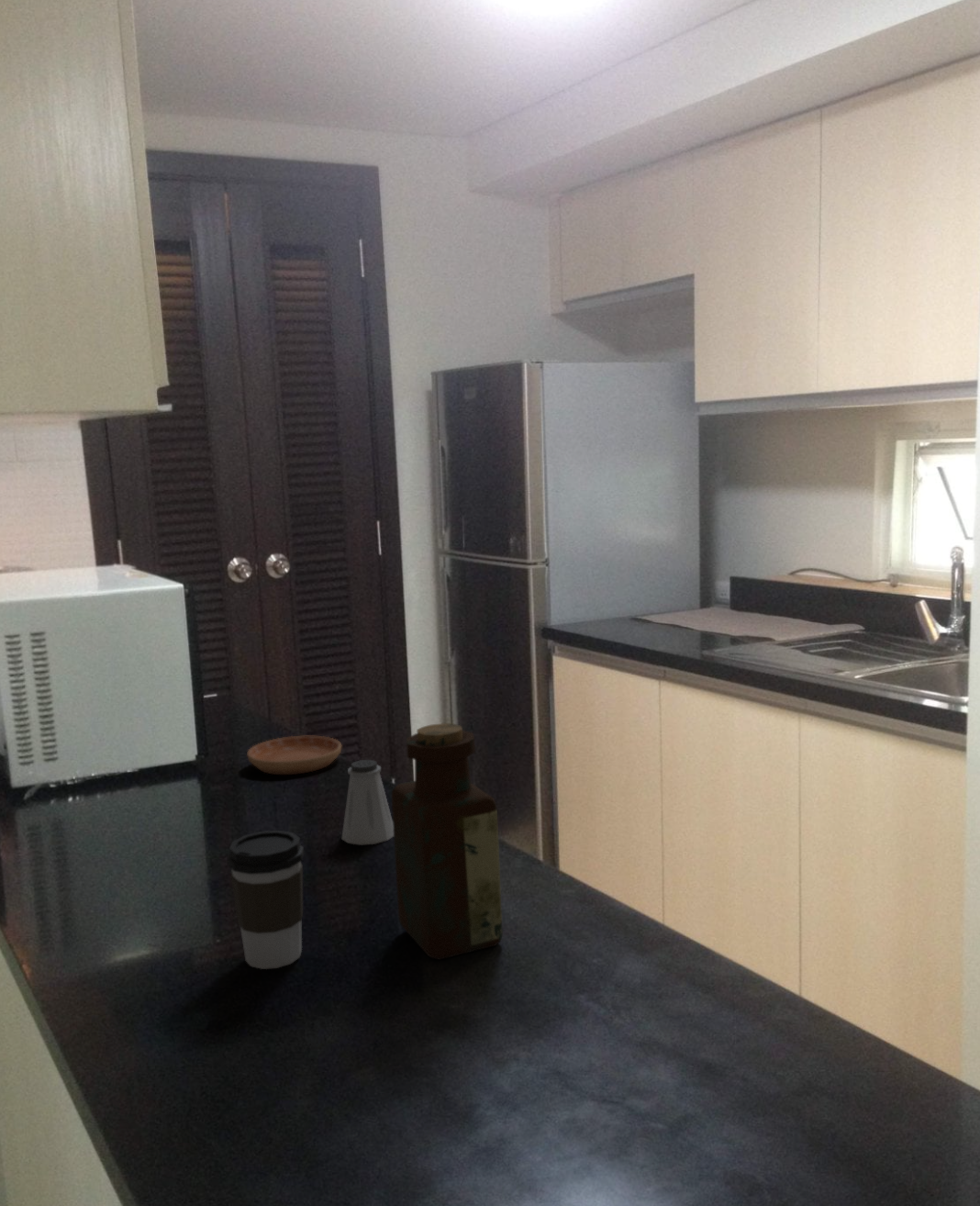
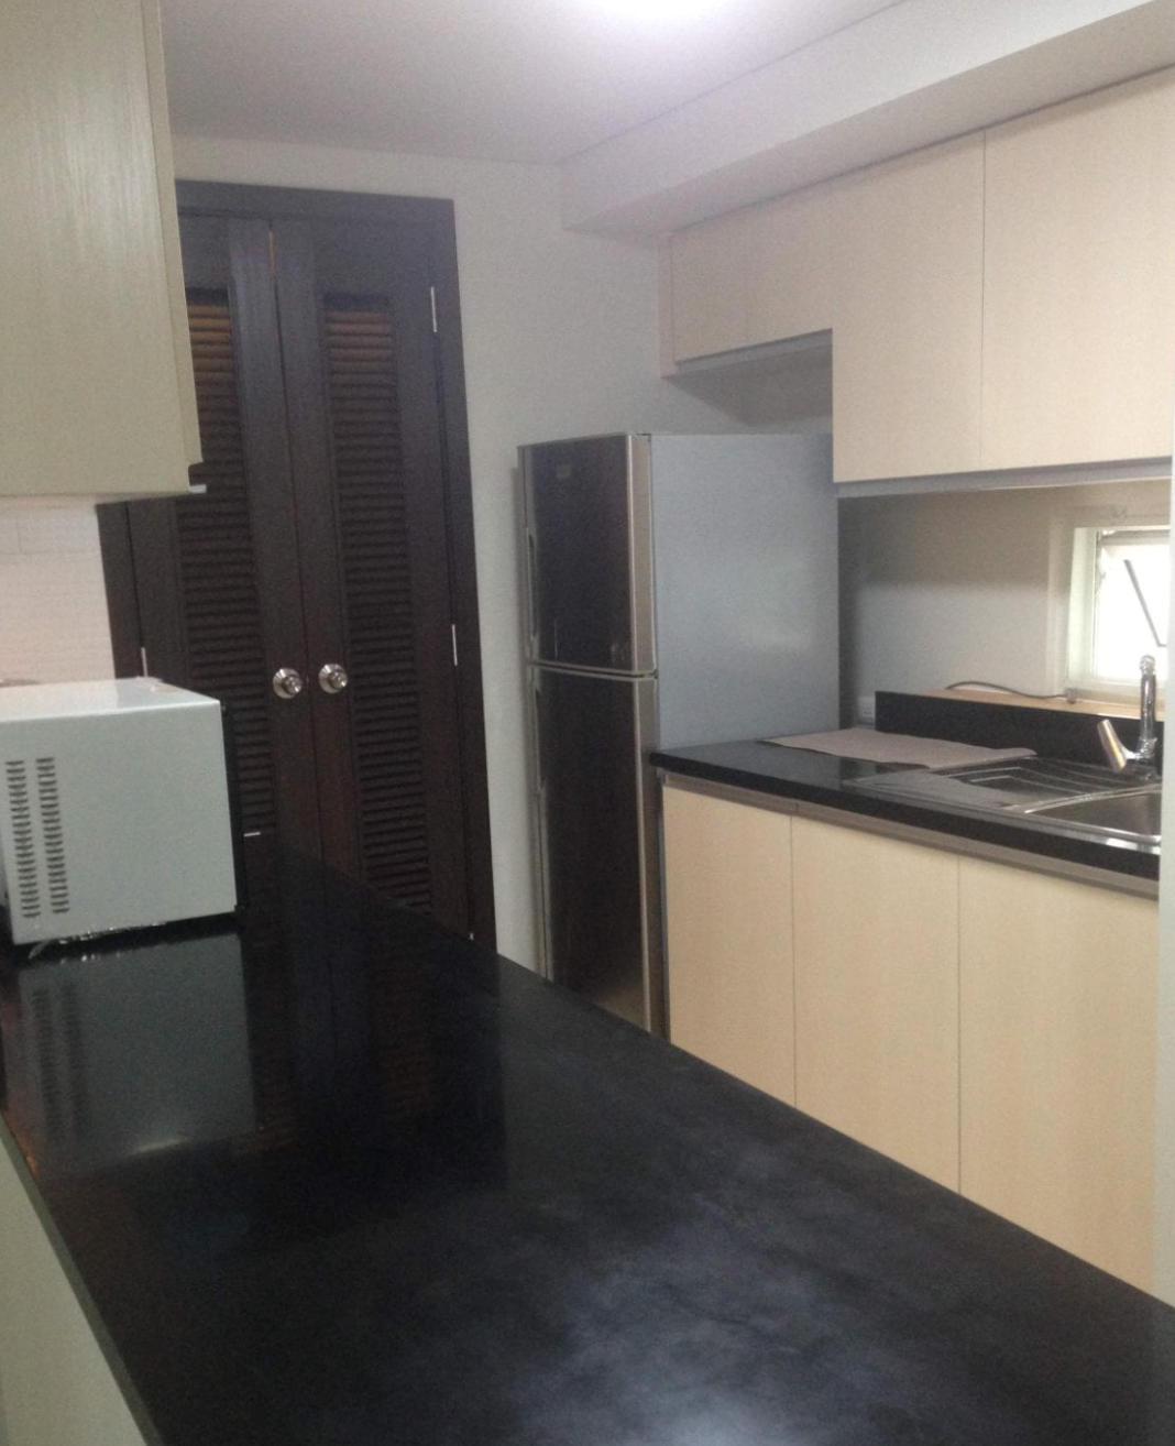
- bottle (444, 833)
- saucer (295, 755)
- coffee cup (269, 899)
- saltshaker (366, 799)
